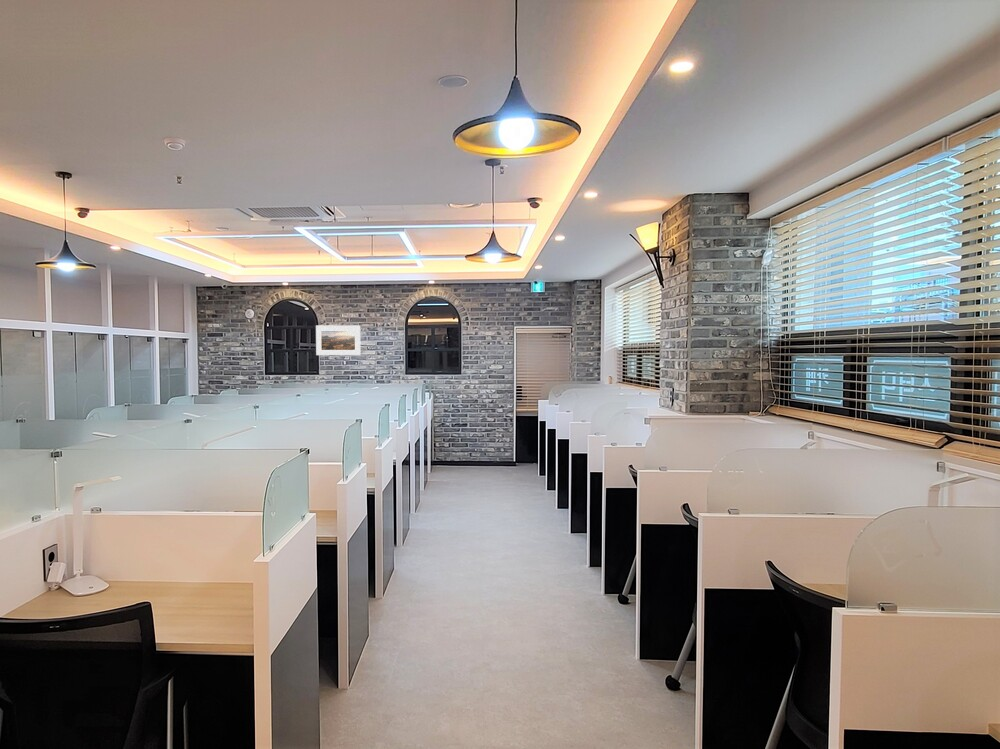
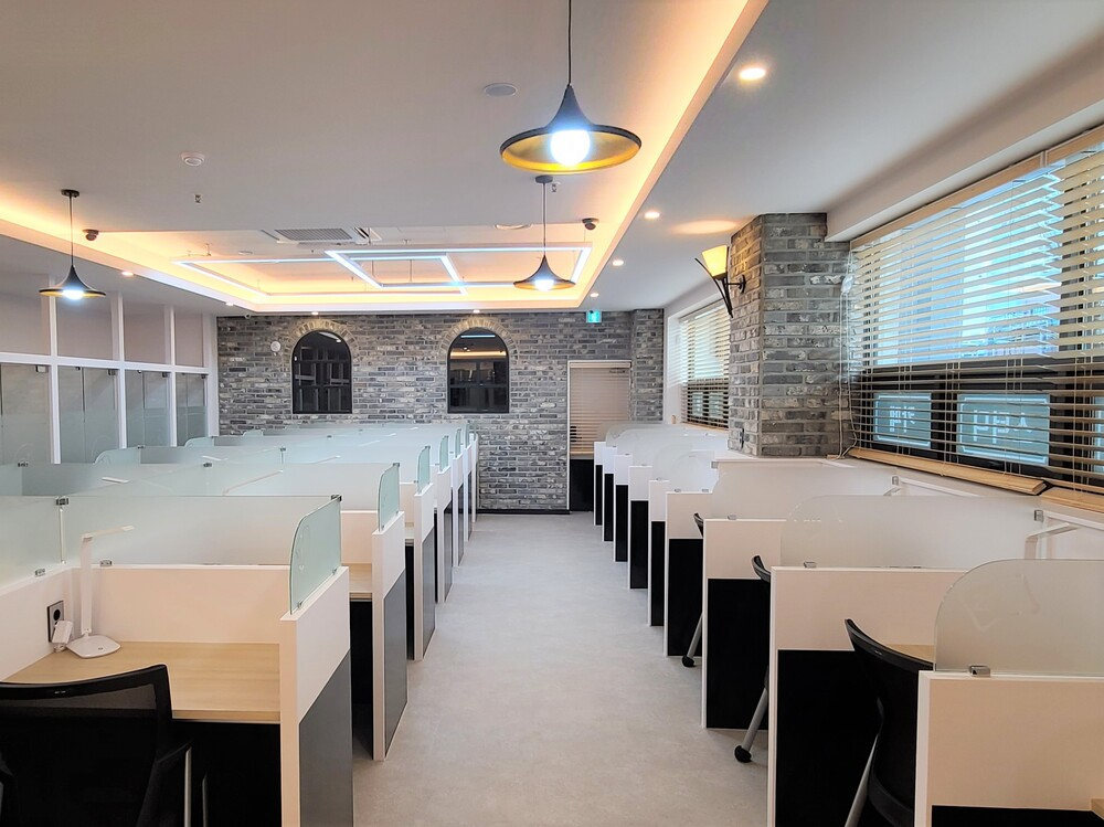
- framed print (338, 340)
